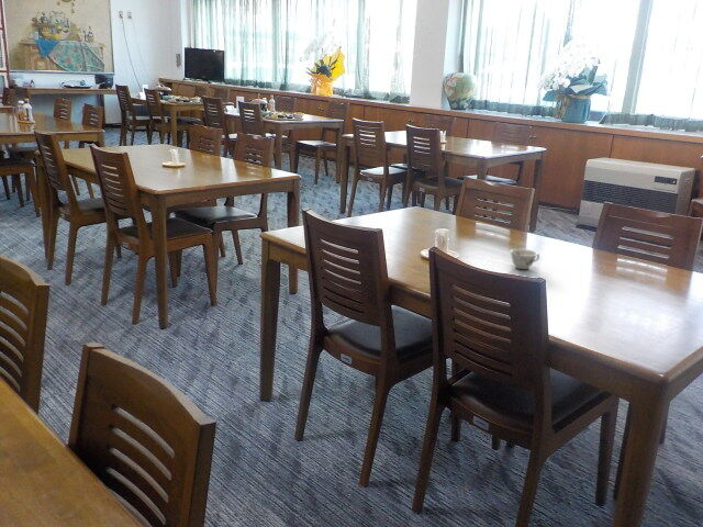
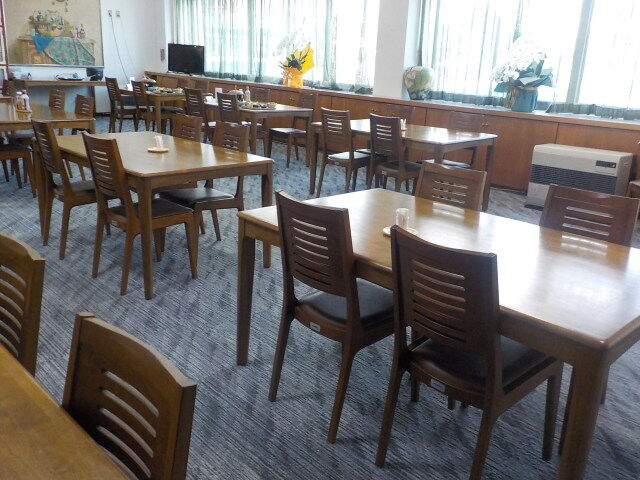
- teacup (525, 259)
